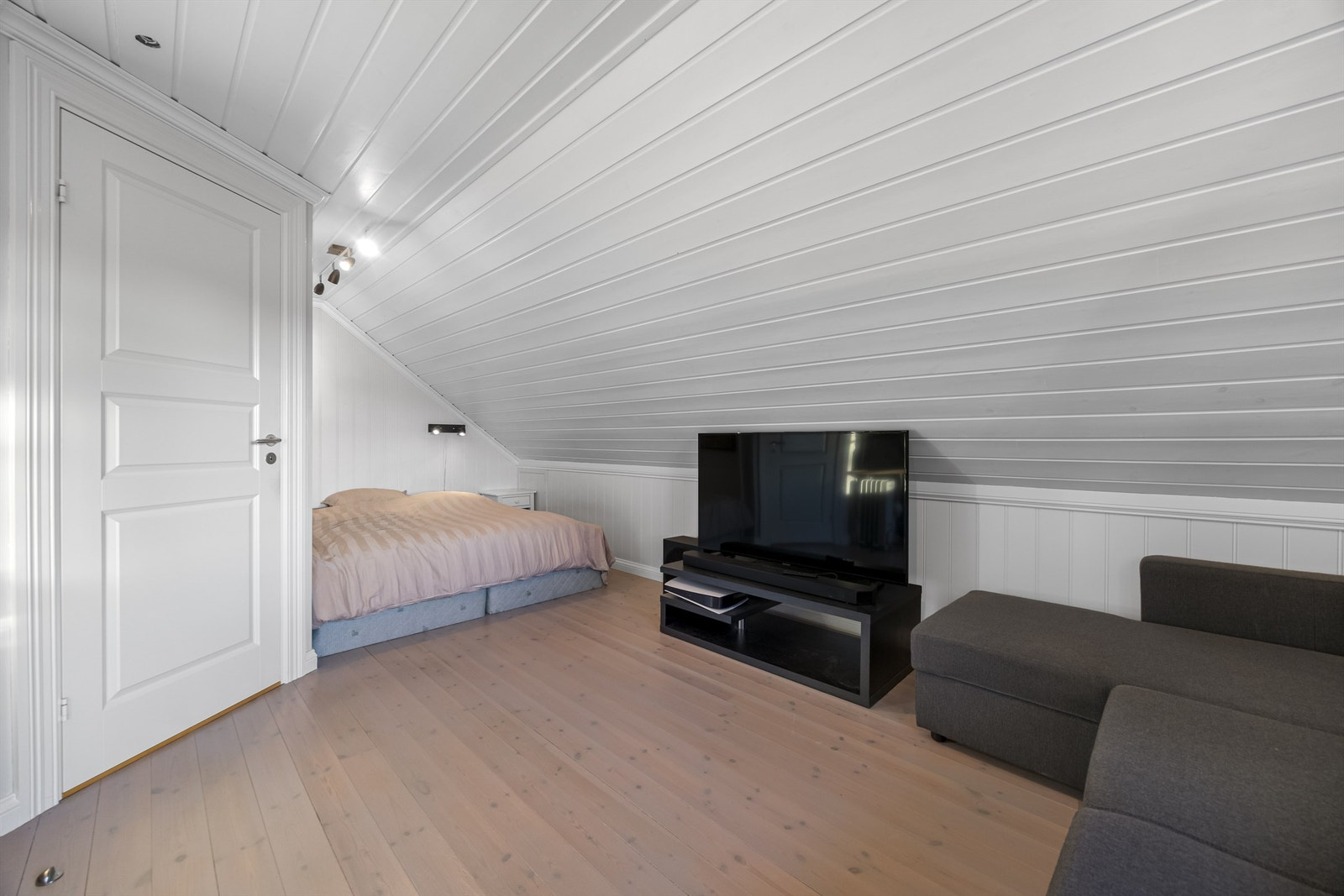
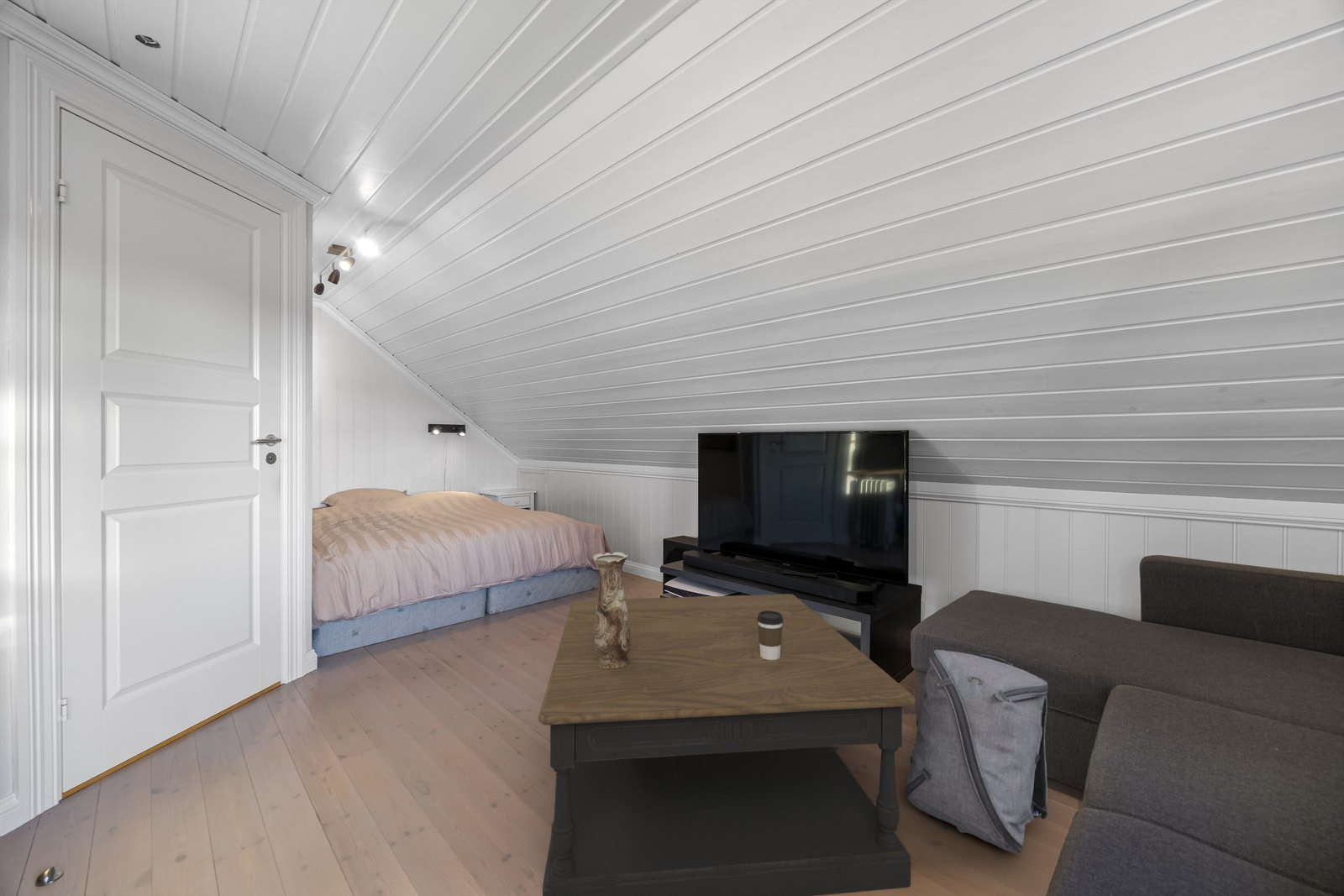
+ backpack (979, 736)
+ coffee cup (769, 634)
+ coffee table (703, 710)
+ vase (612, 608)
